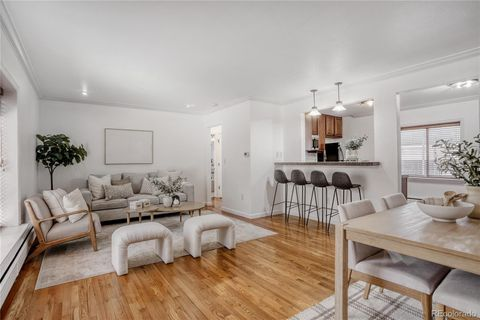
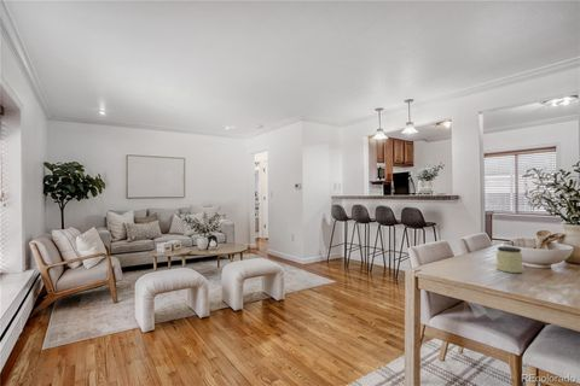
+ jar (509, 258)
